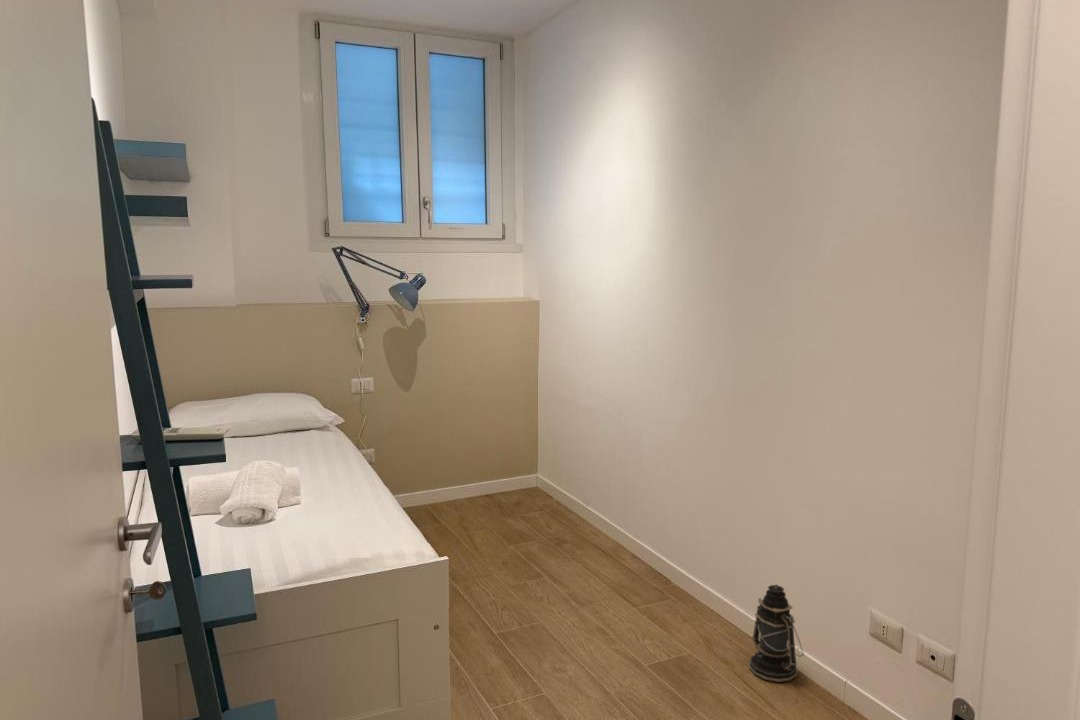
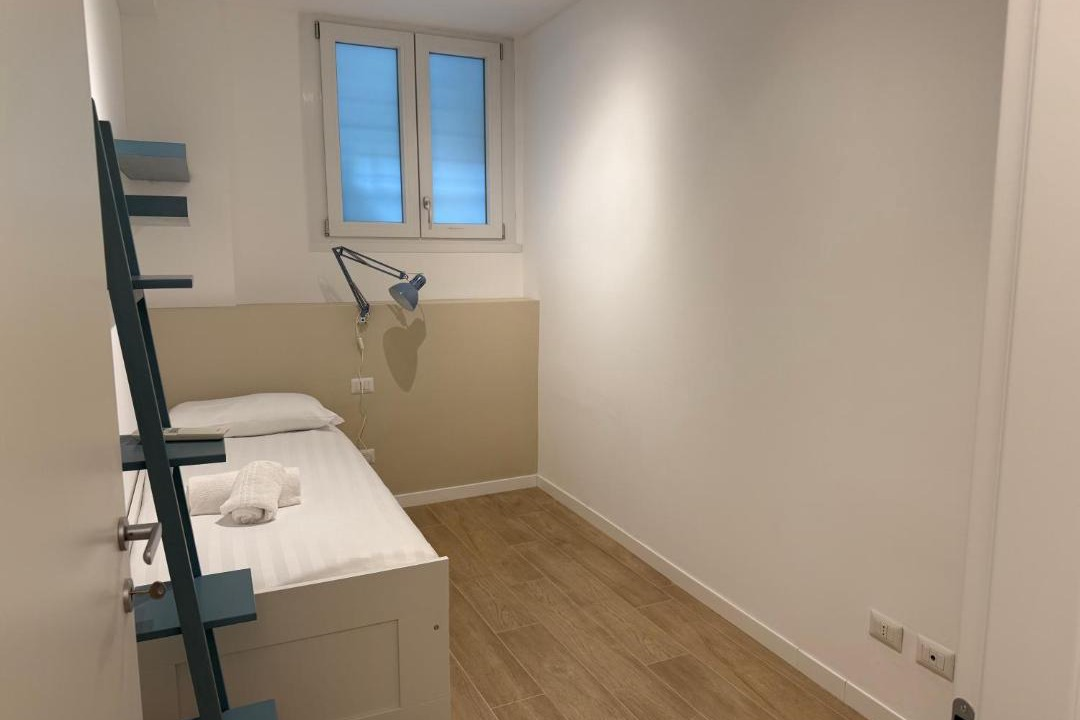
- lantern (774, 627)
